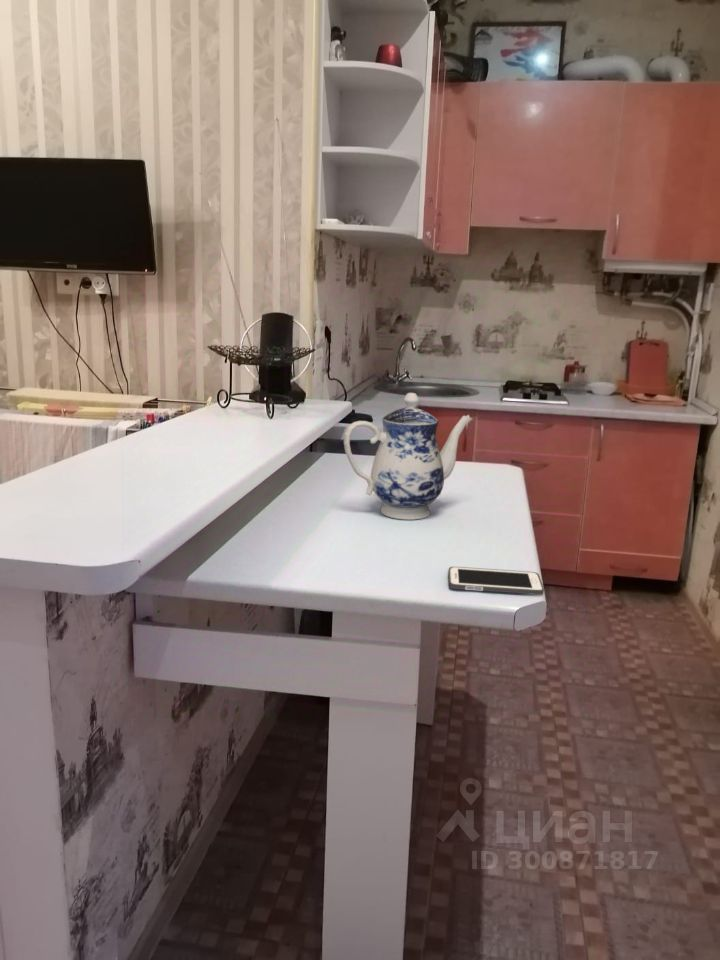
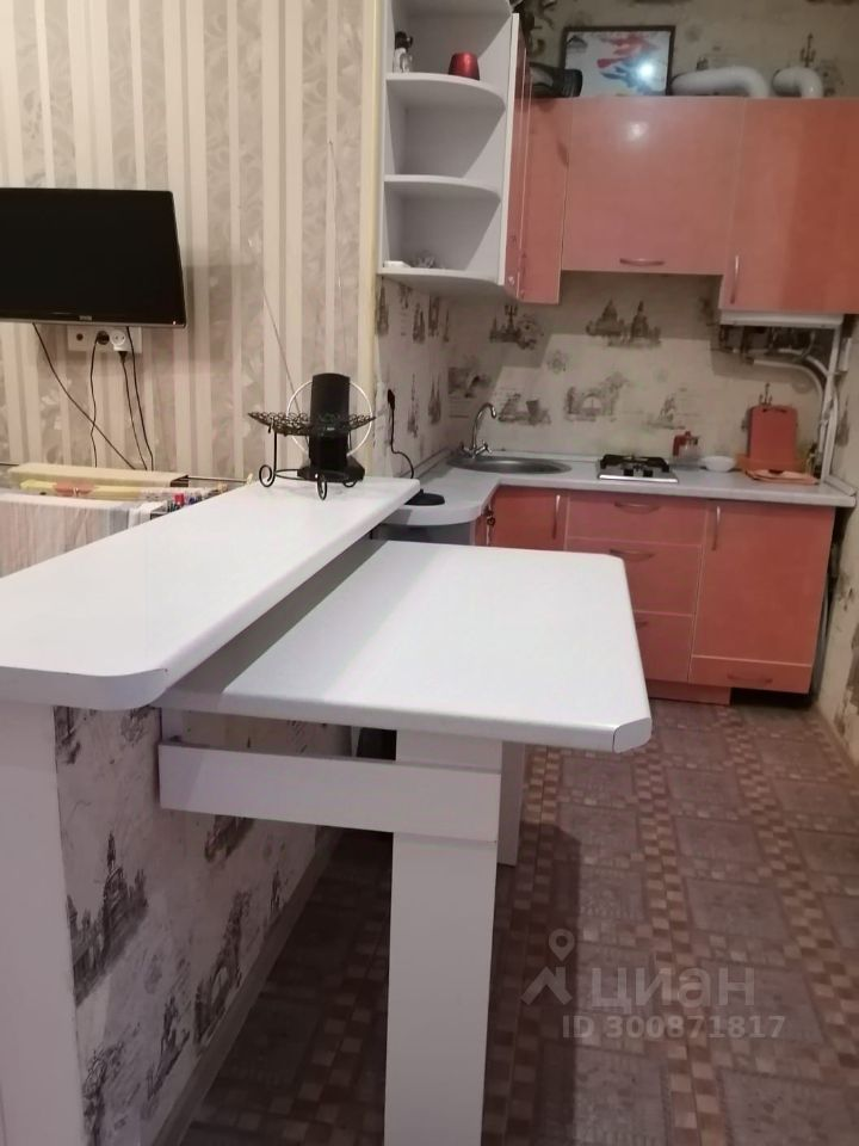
- cell phone (494, 580)
- teapot (408, 453)
